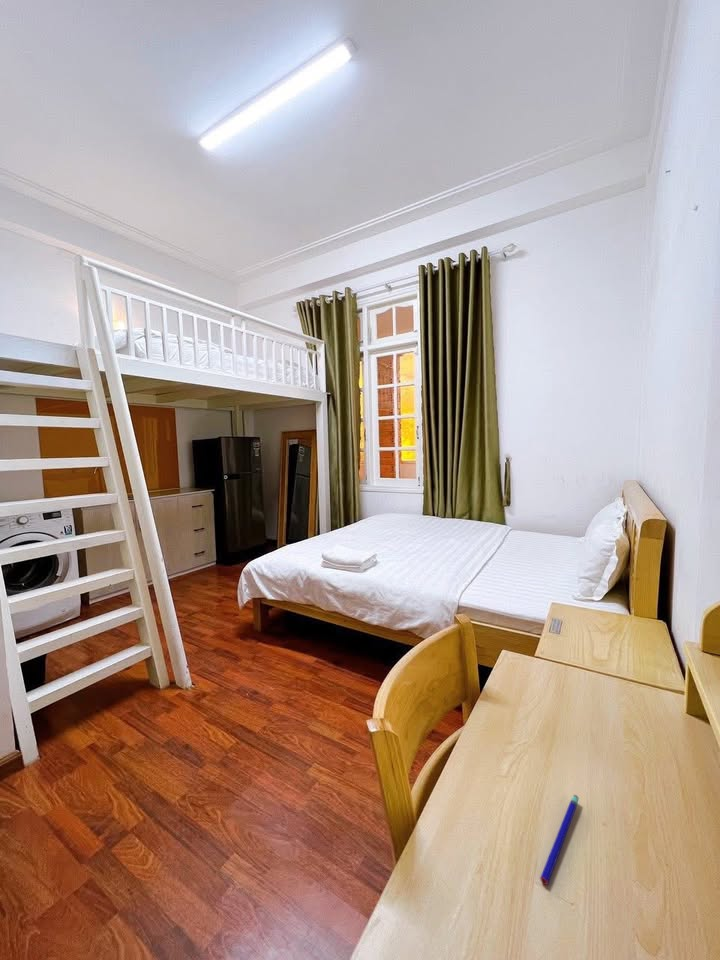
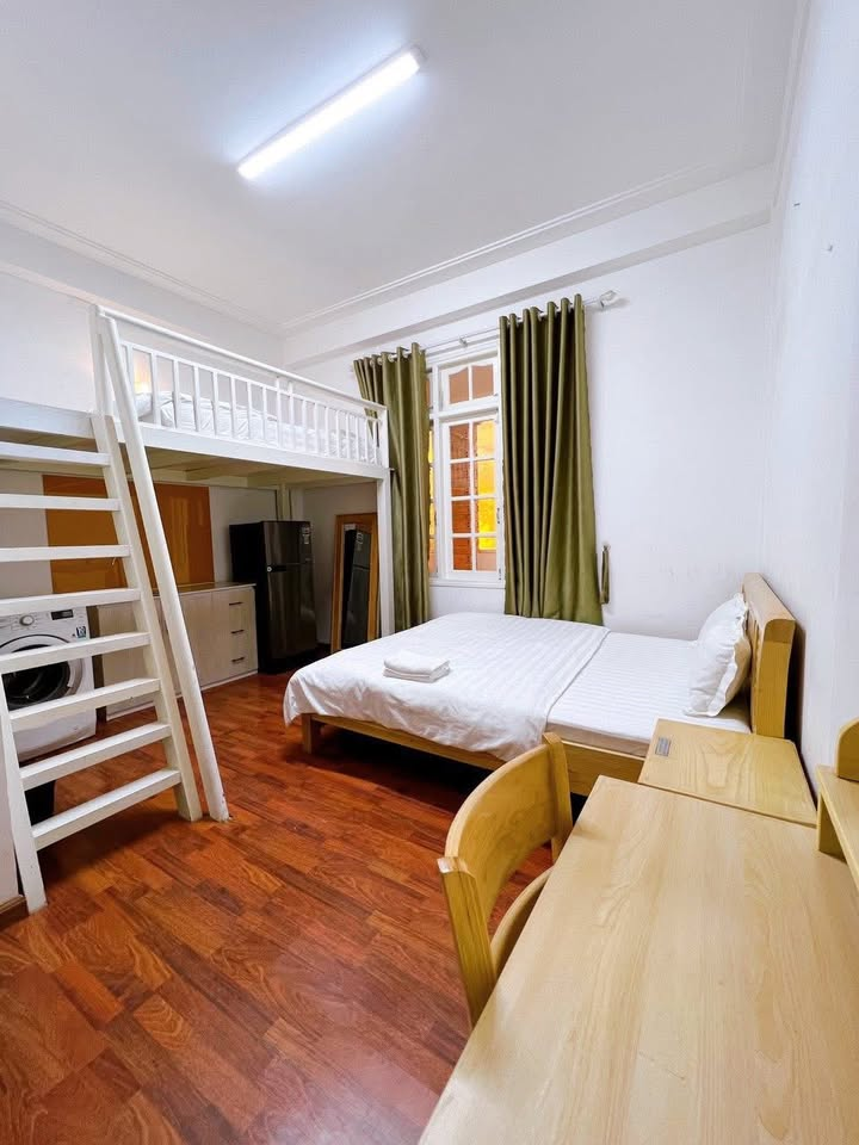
- pen (561, 834)
